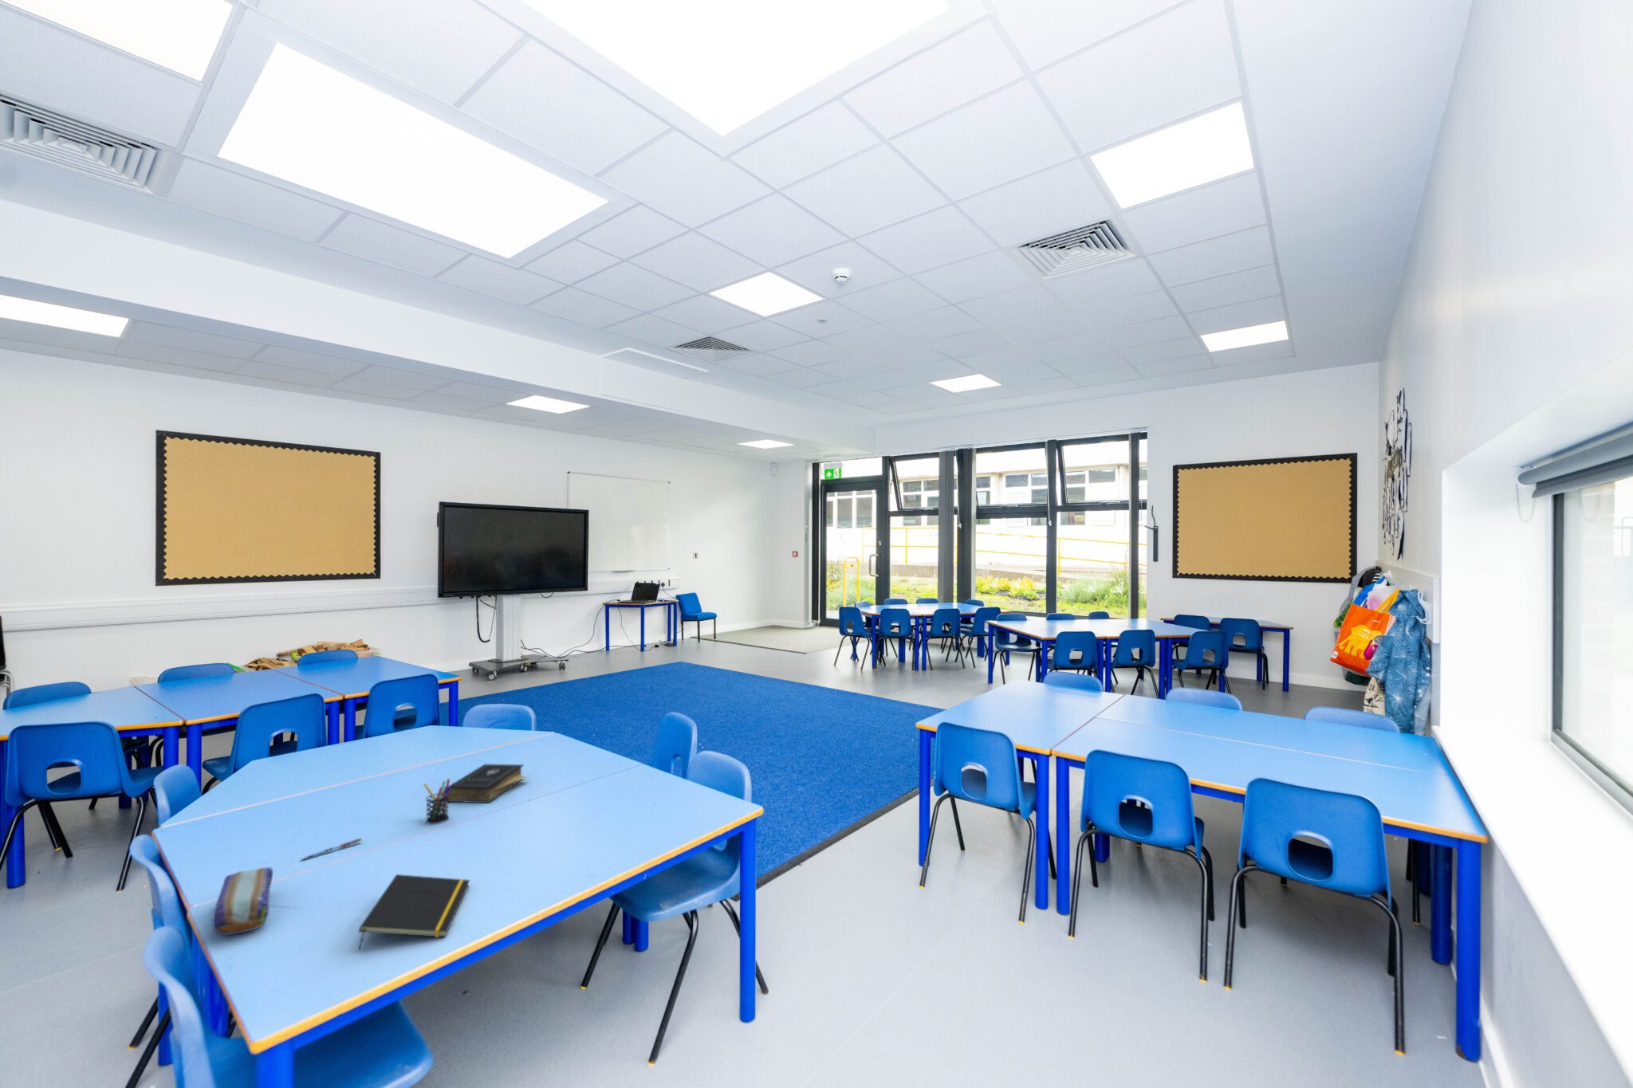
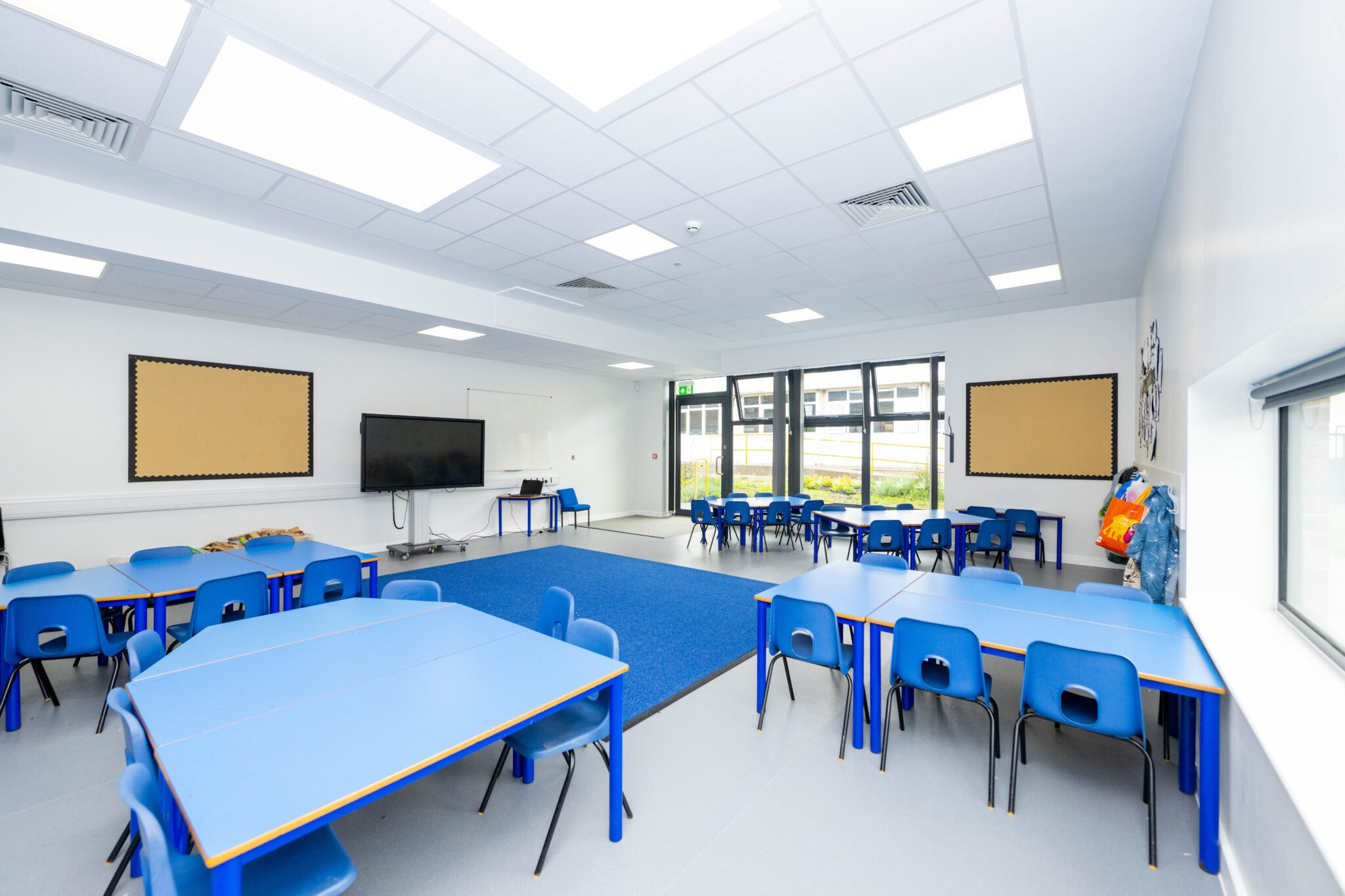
- notepad (419, 903)
- book (489, 782)
- pen (331, 848)
- pen holder (440, 799)
- pencil case (244, 899)
